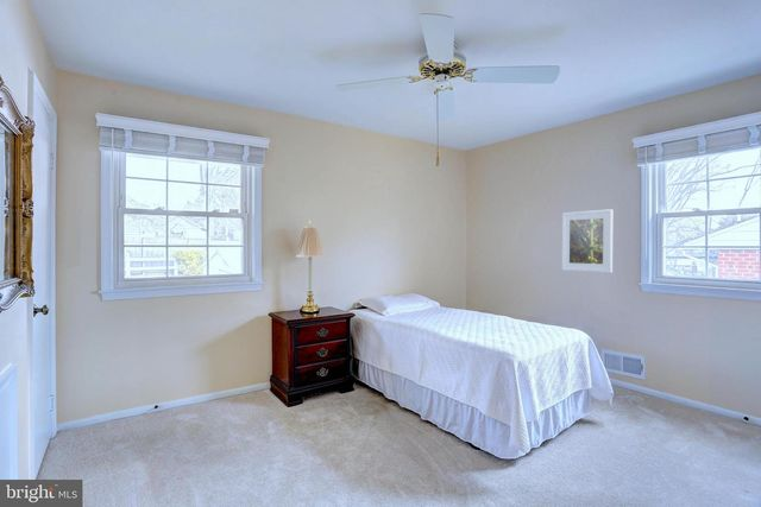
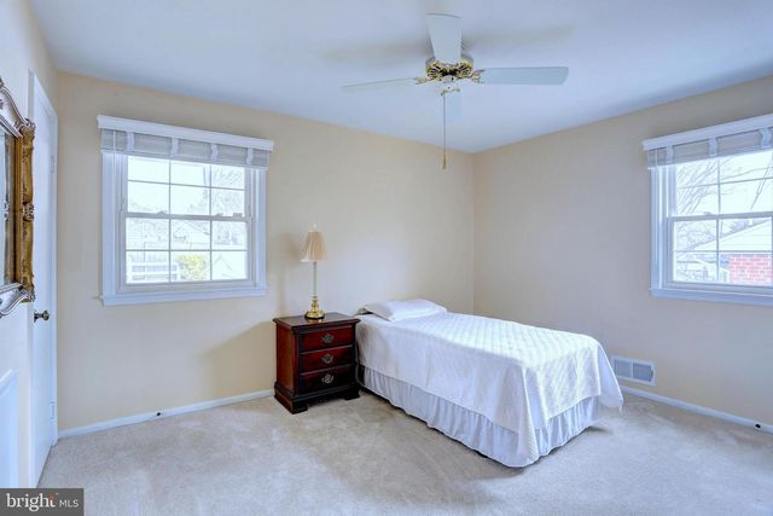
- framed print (585, 241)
